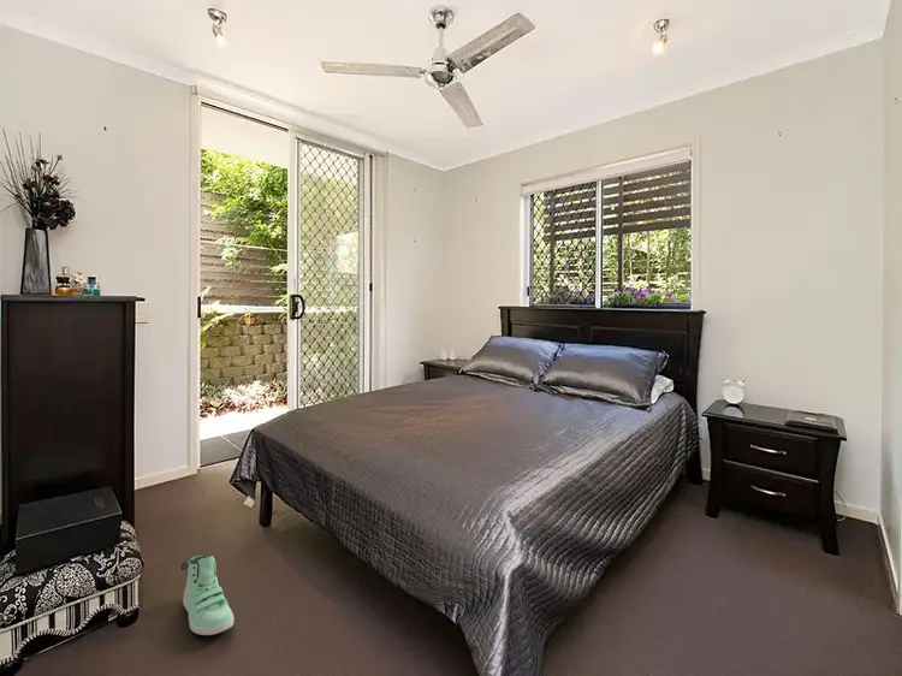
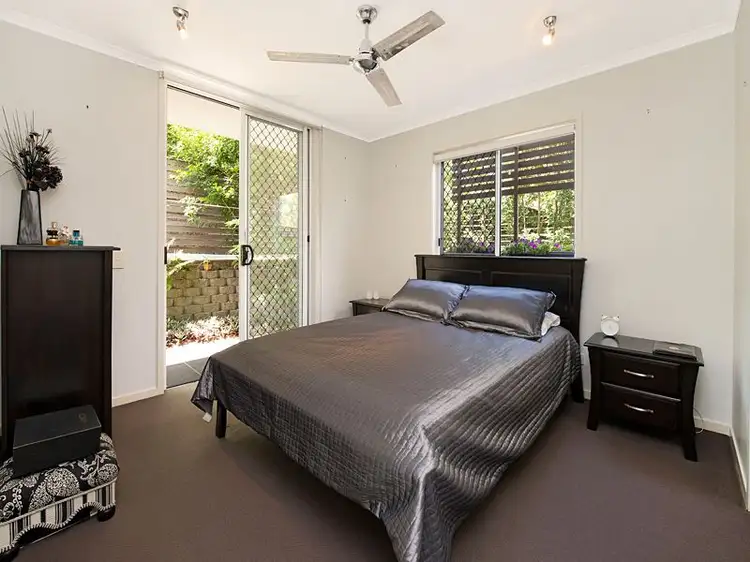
- sneaker (207, 588)
